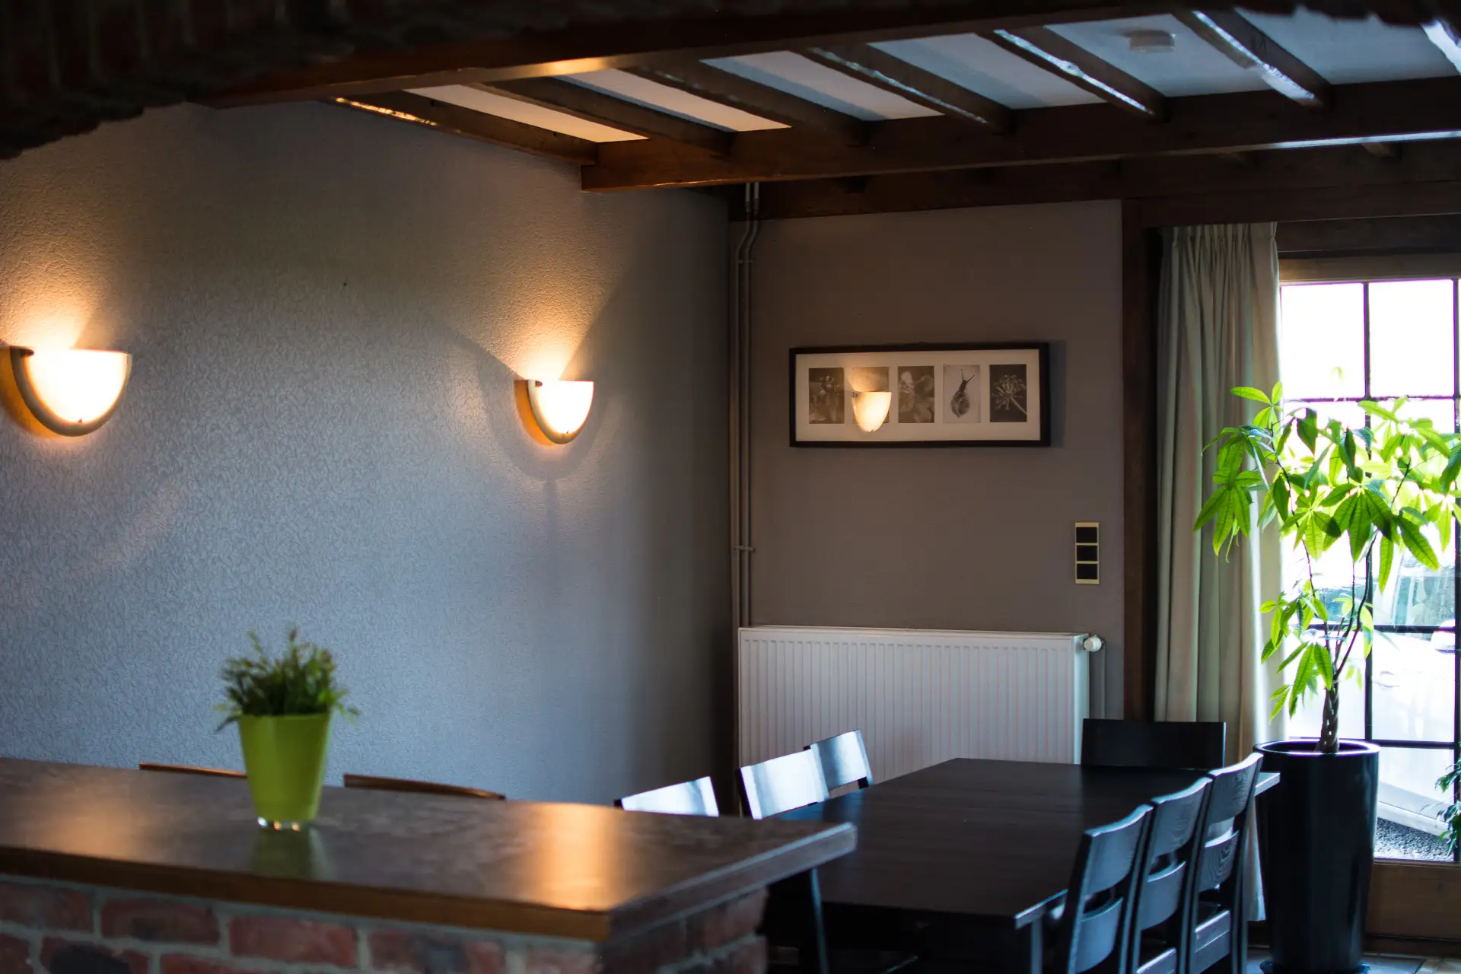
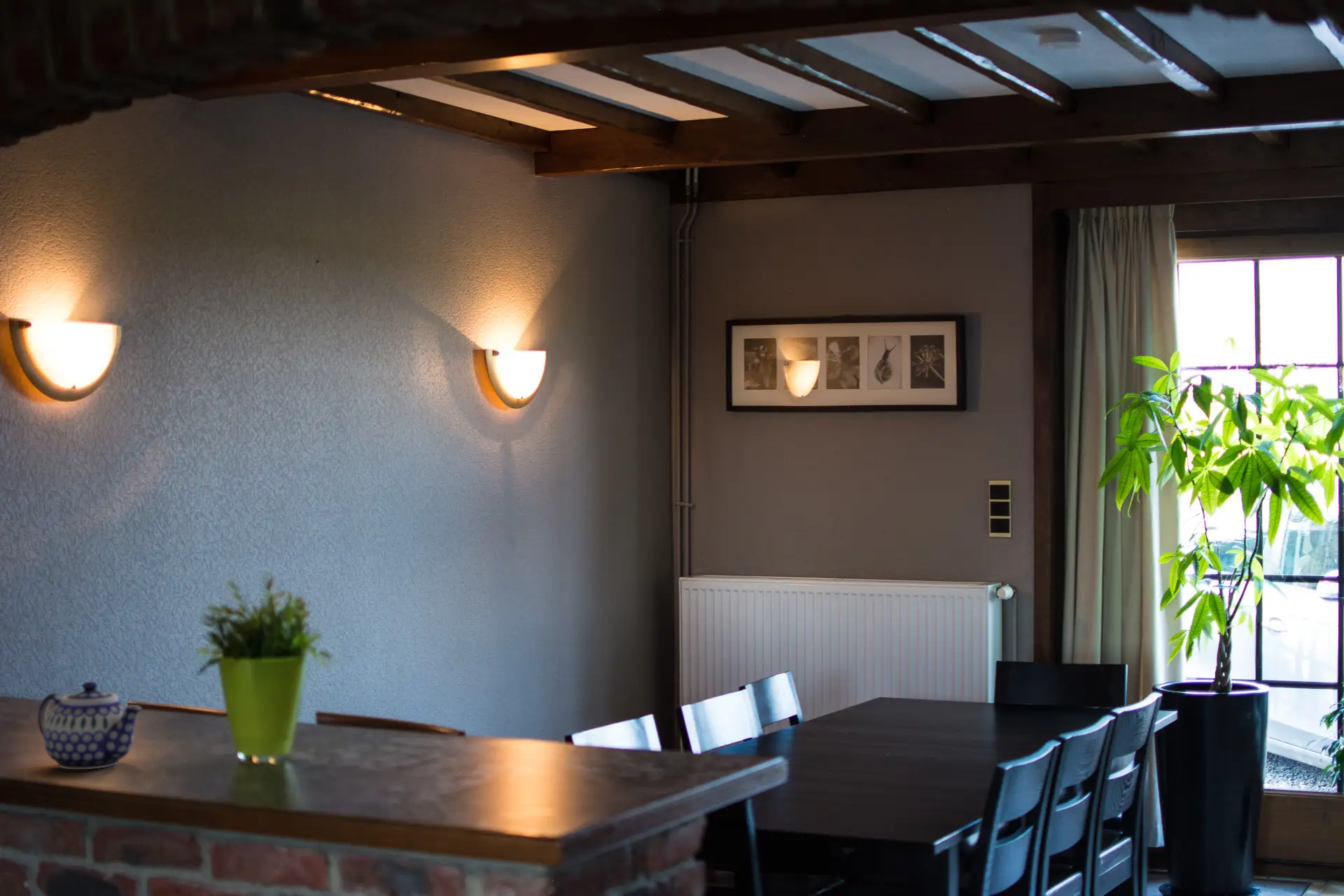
+ teapot (90, 722)
